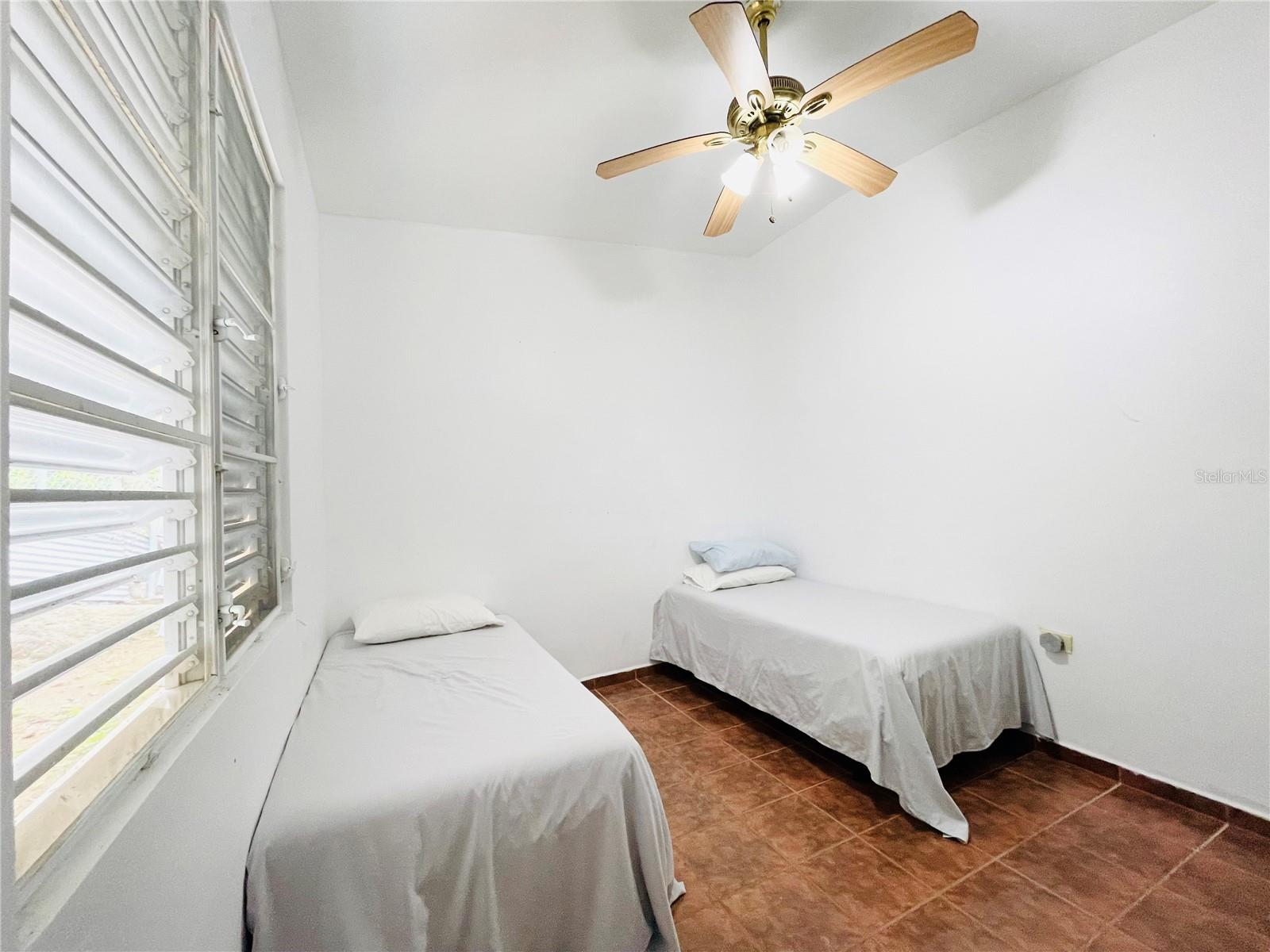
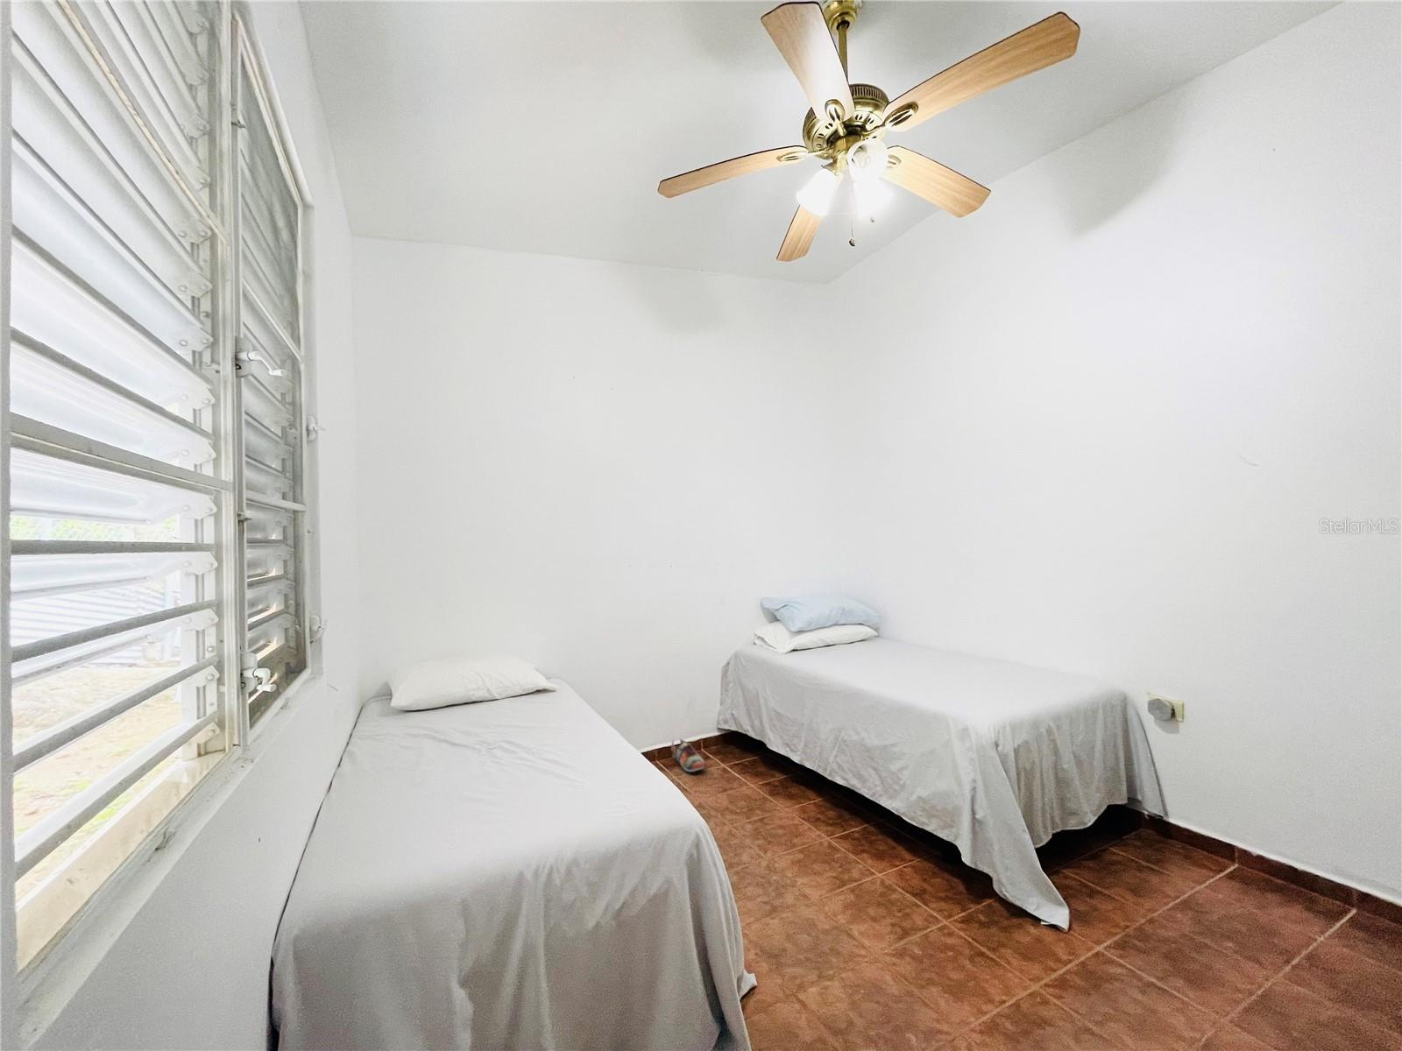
+ shoe (688, 754)
